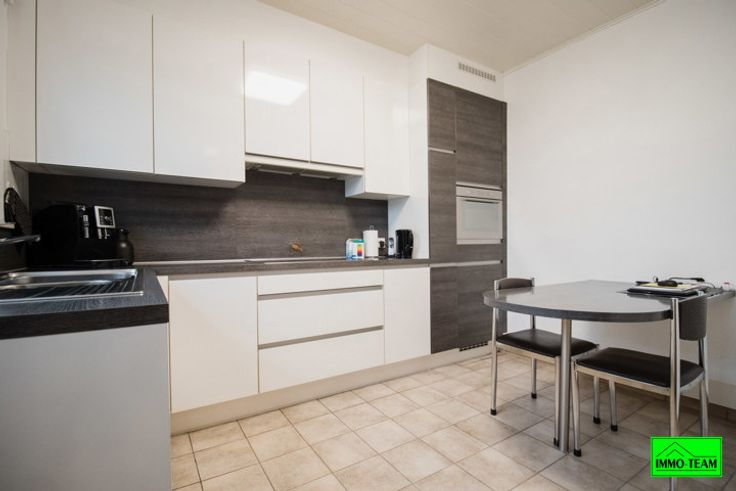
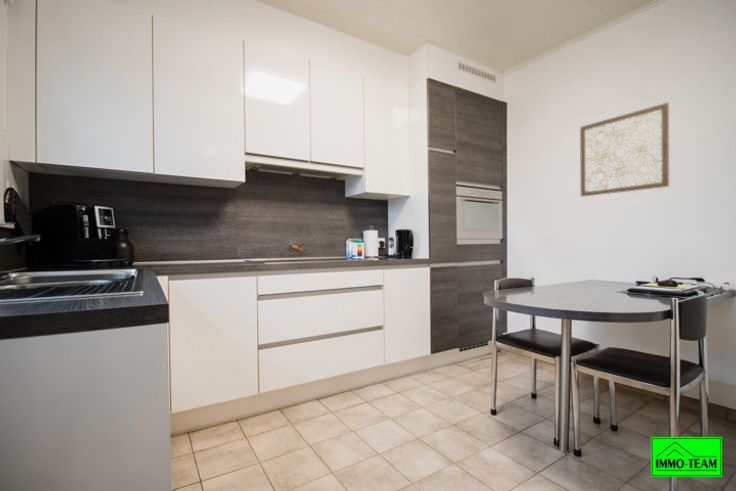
+ wall art (621, 156)
